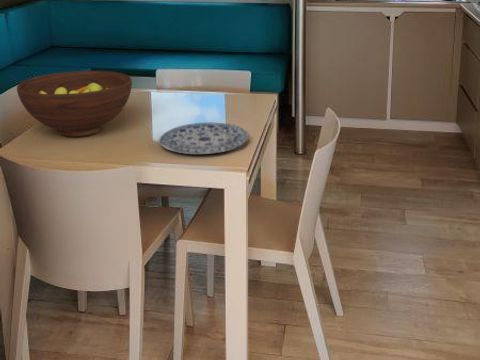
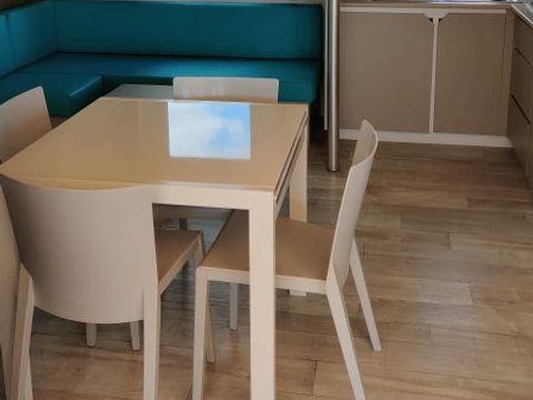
- fruit bowl (77, 107)
- plate (204, 138)
